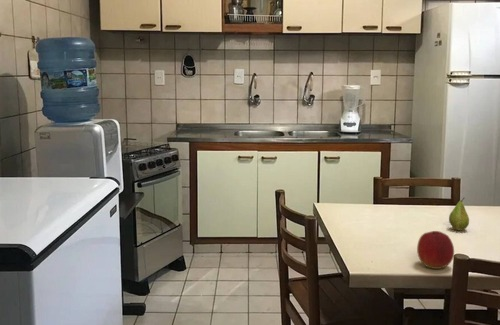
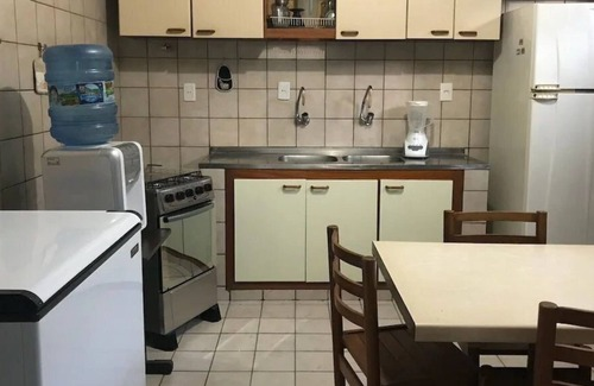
- fruit (459, 213)
- apple (435, 249)
